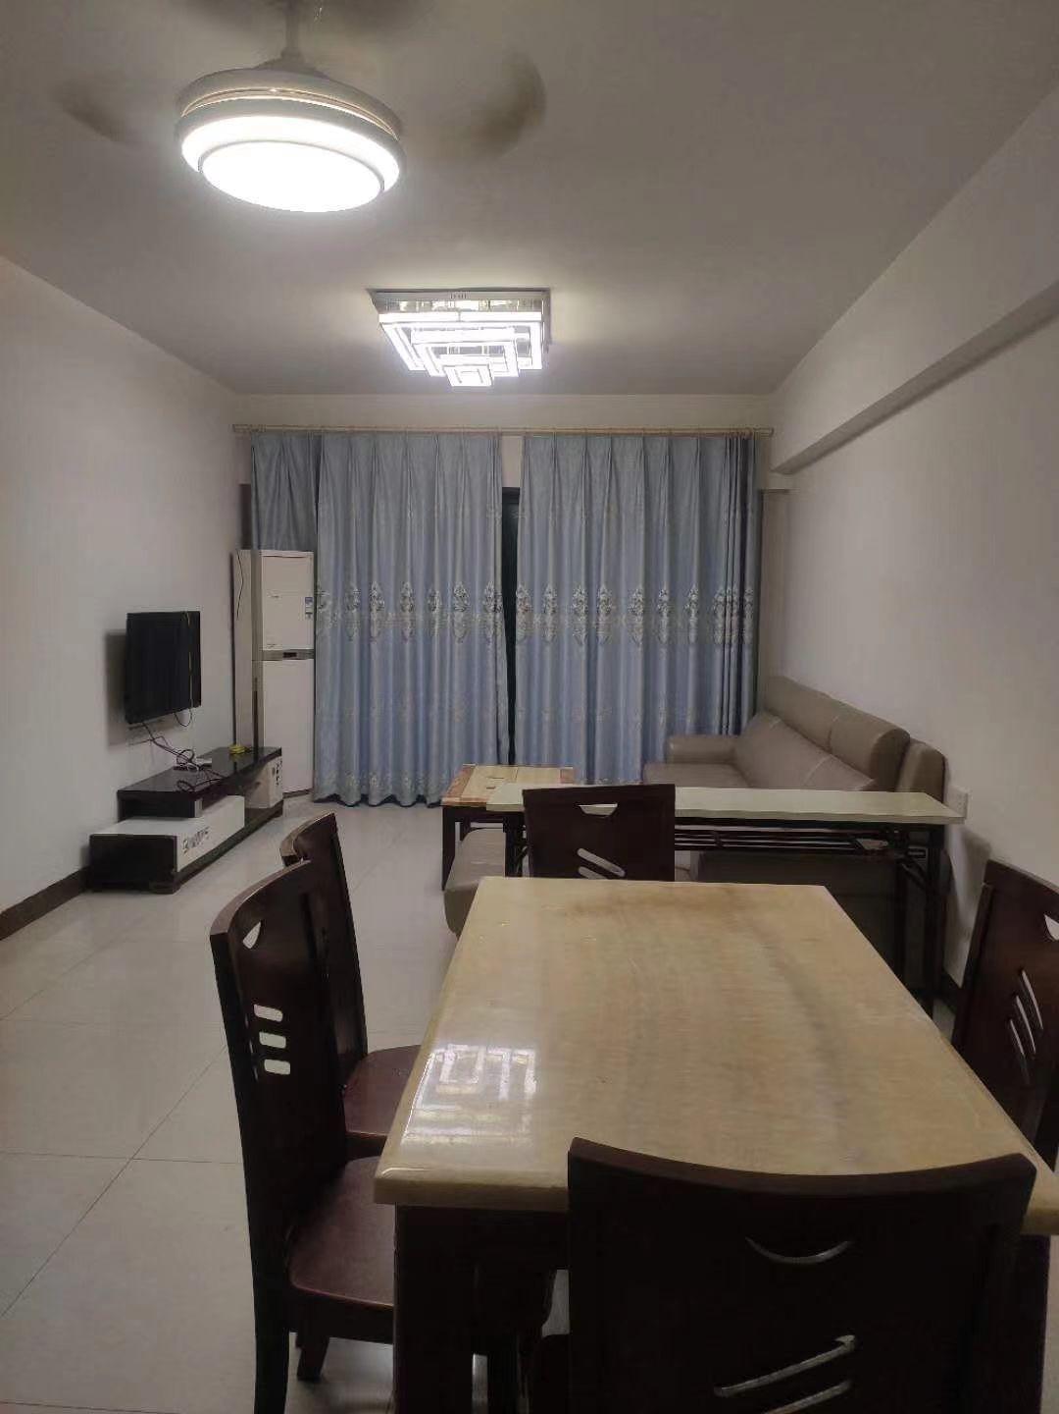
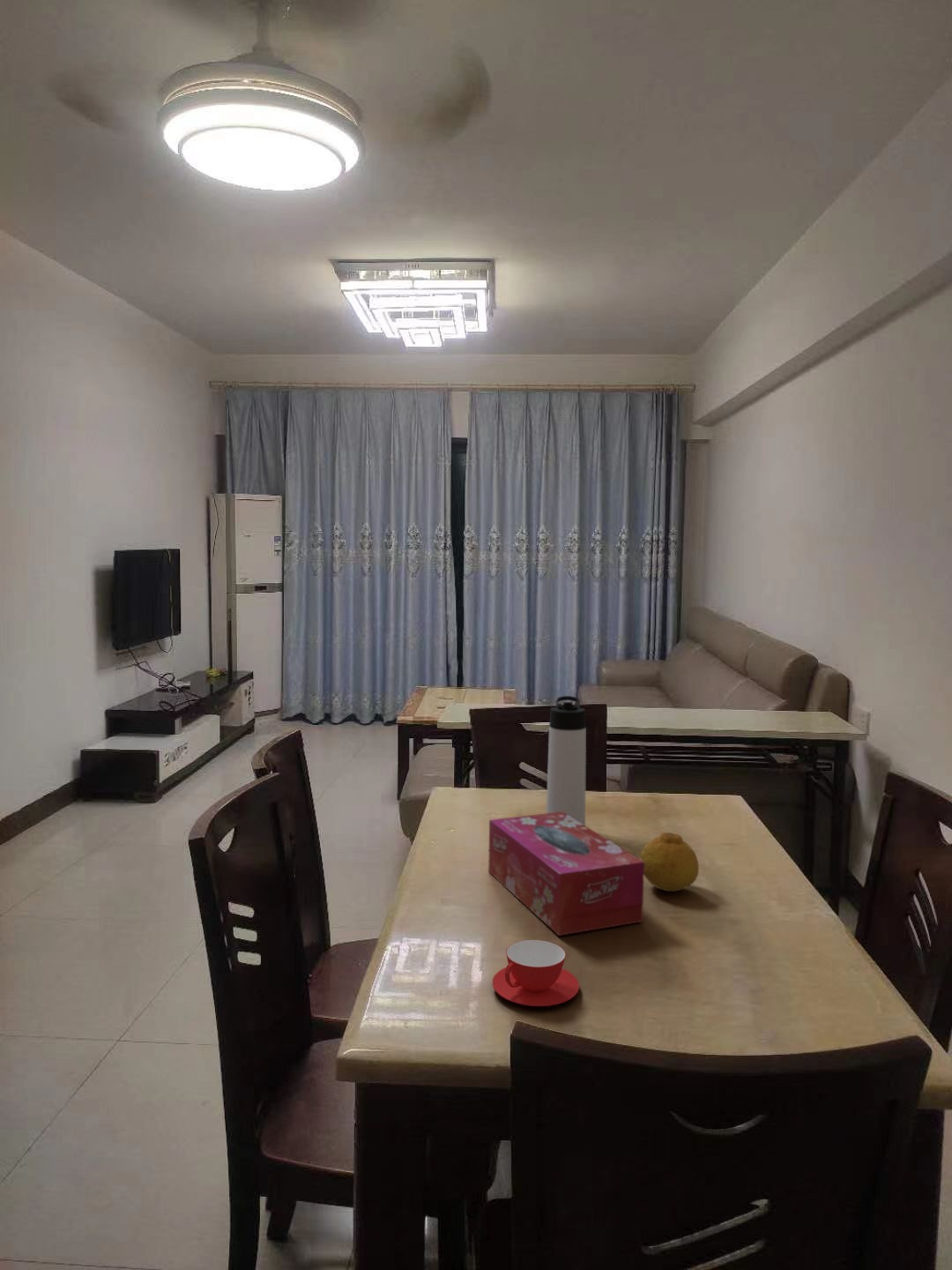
+ tissue box (561, 867)
+ fruit (669, 861)
+ teacup (535, 970)
+ thermos bottle (566, 765)
